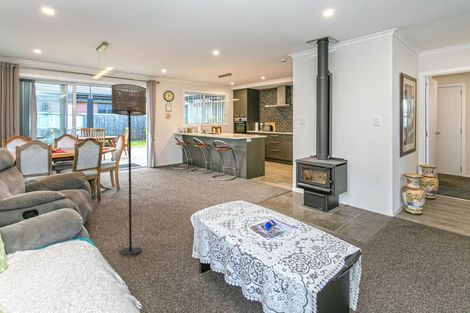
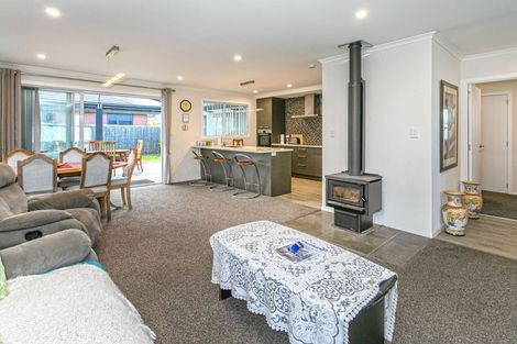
- floor lamp (129, 170)
